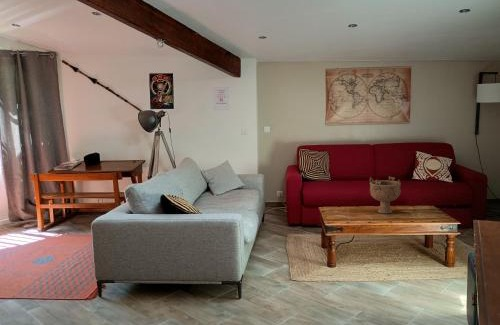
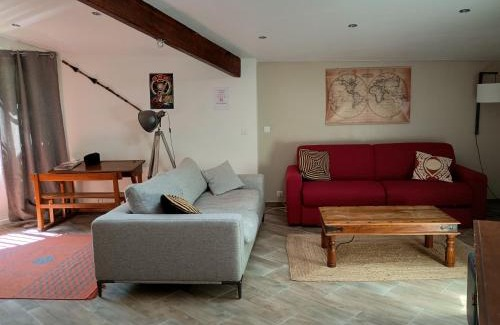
- decorative bowl (384, 195)
